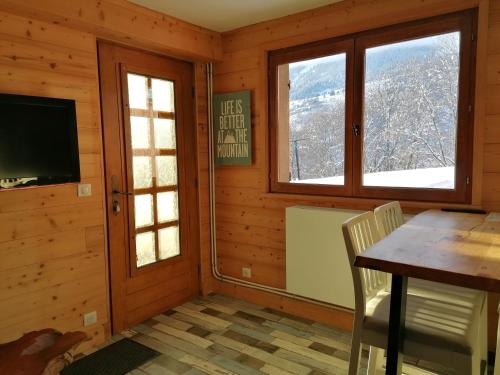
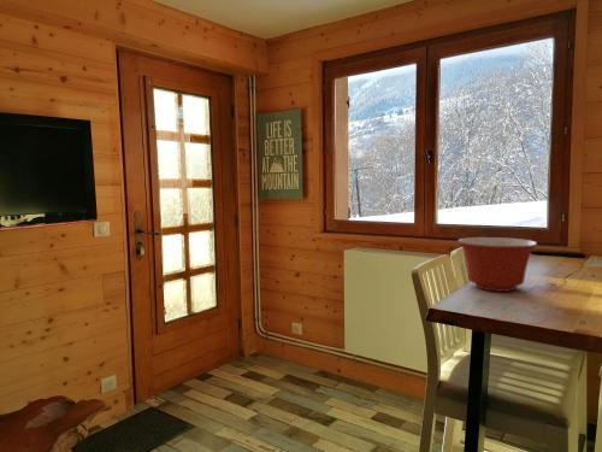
+ mixing bowl (495, 264)
